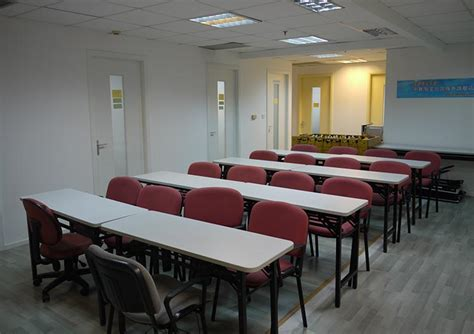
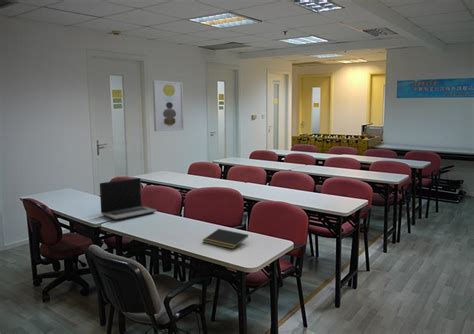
+ notepad (225, 238)
+ wall art (169, 106)
+ laptop computer (128, 198)
